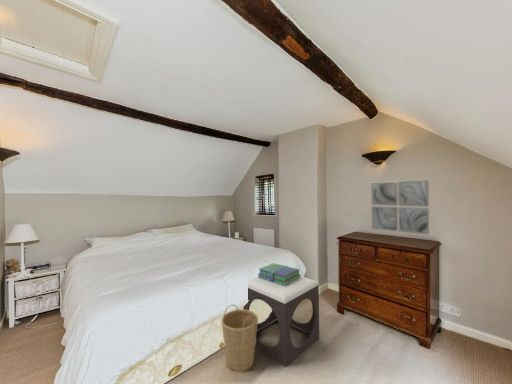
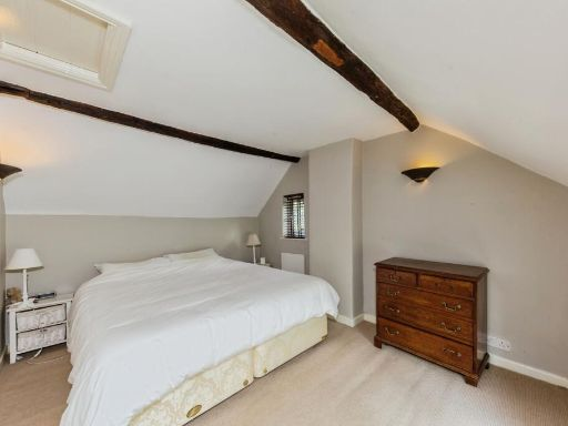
- wall art (397, 205)
- footstool (281, 309)
- stack of books (278, 273)
- basket (239, 335)
